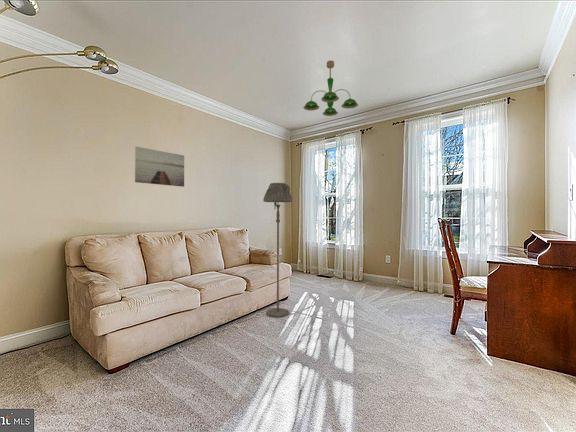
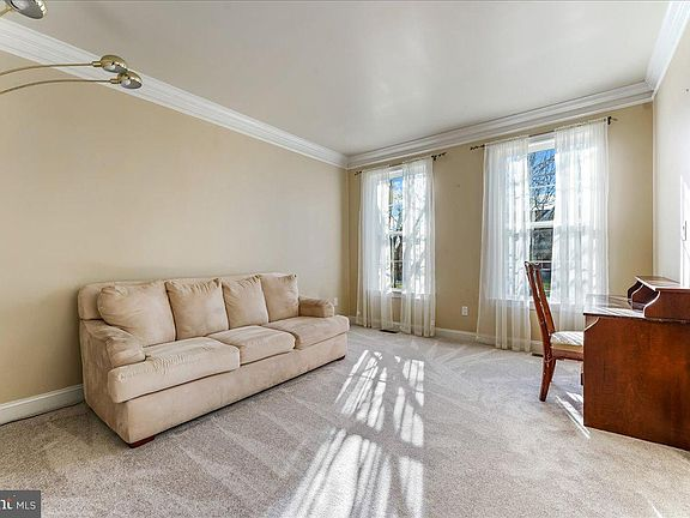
- wall art (161, 167)
- floor lamp (277, 248)
- ceiling light fixture (330, 85)
